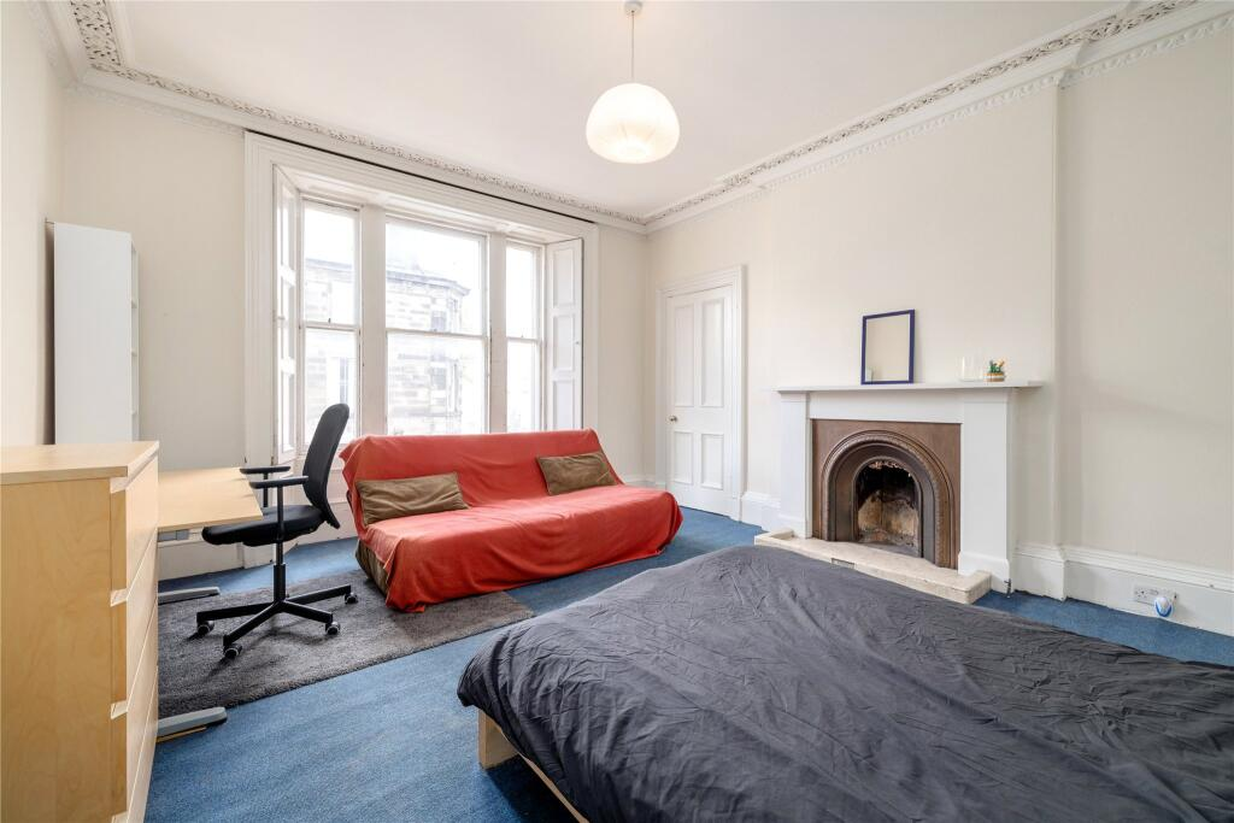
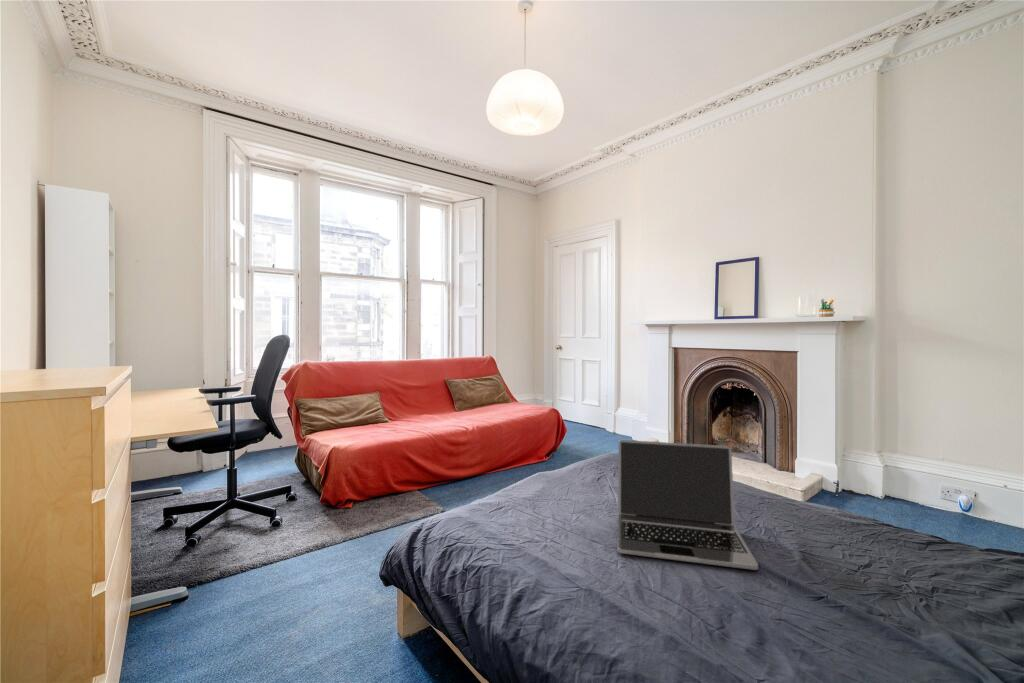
+ laptop (678, 495)
